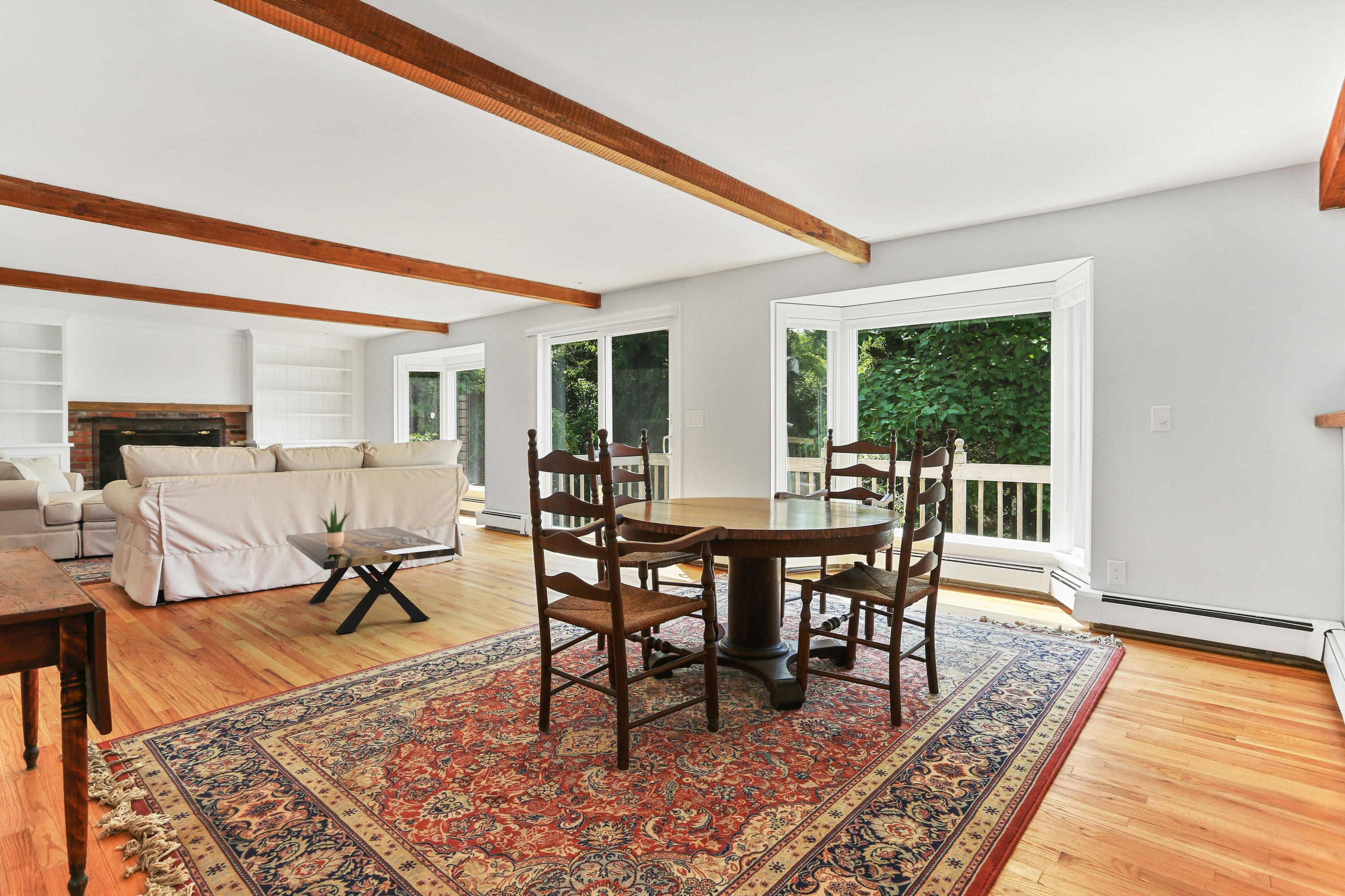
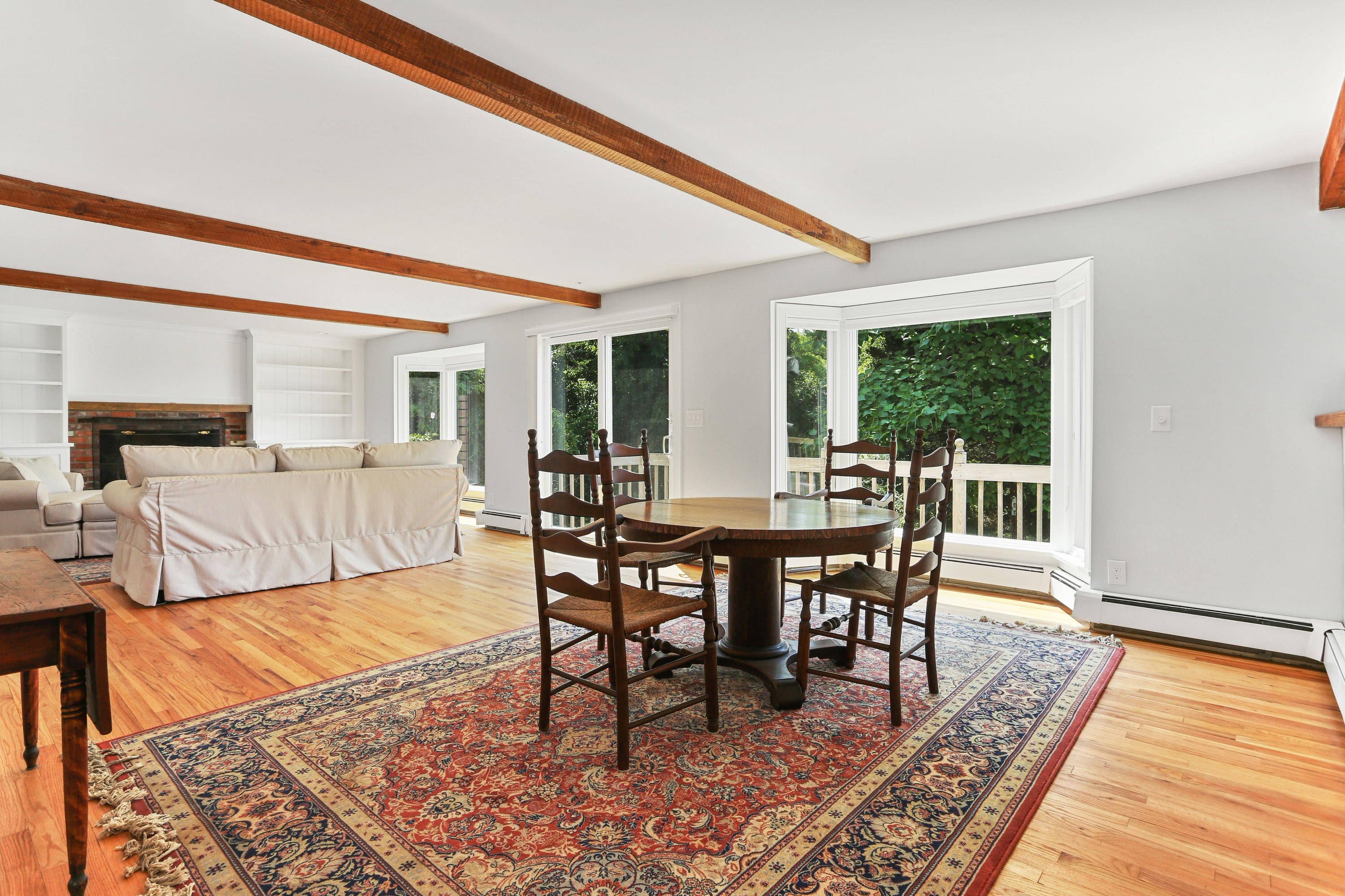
- coffee table (365, 576)
- potted plant (335, 524)
